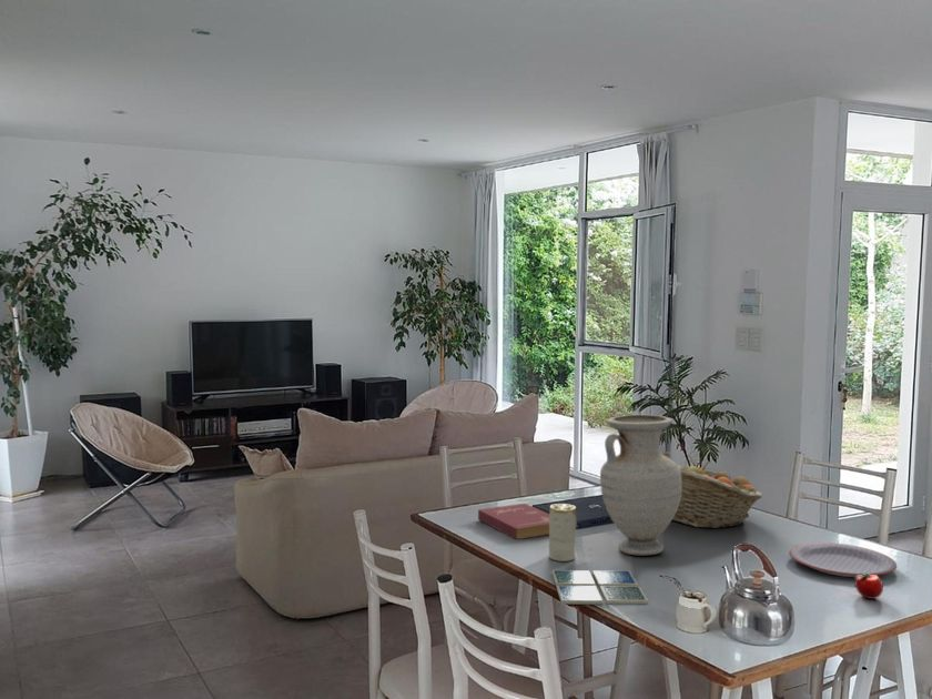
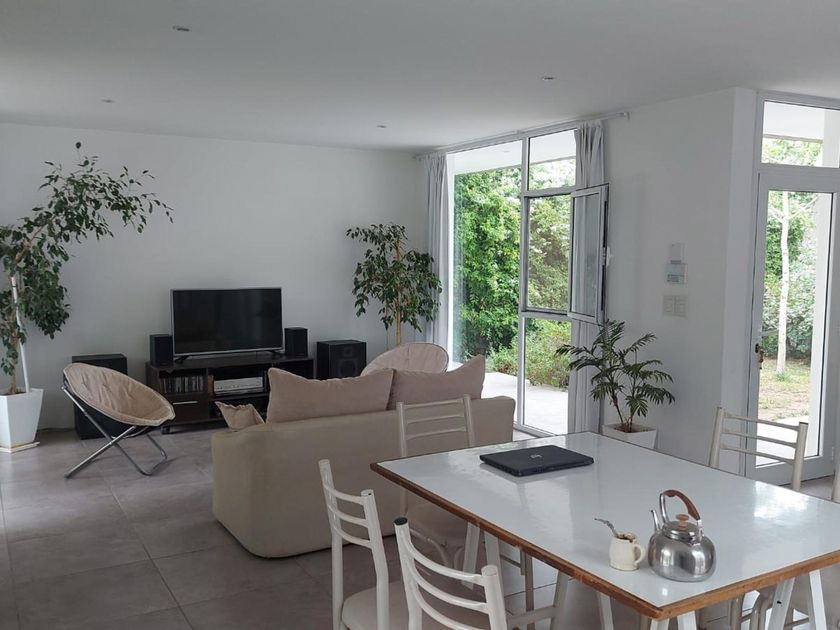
- candle (561, 531)
- apple (867, 585)
- book (520, 520)
- vase (640, 484)
- plate (841, 560)
- drink coaster (598, 586)
- fruit basket (692, 485)
